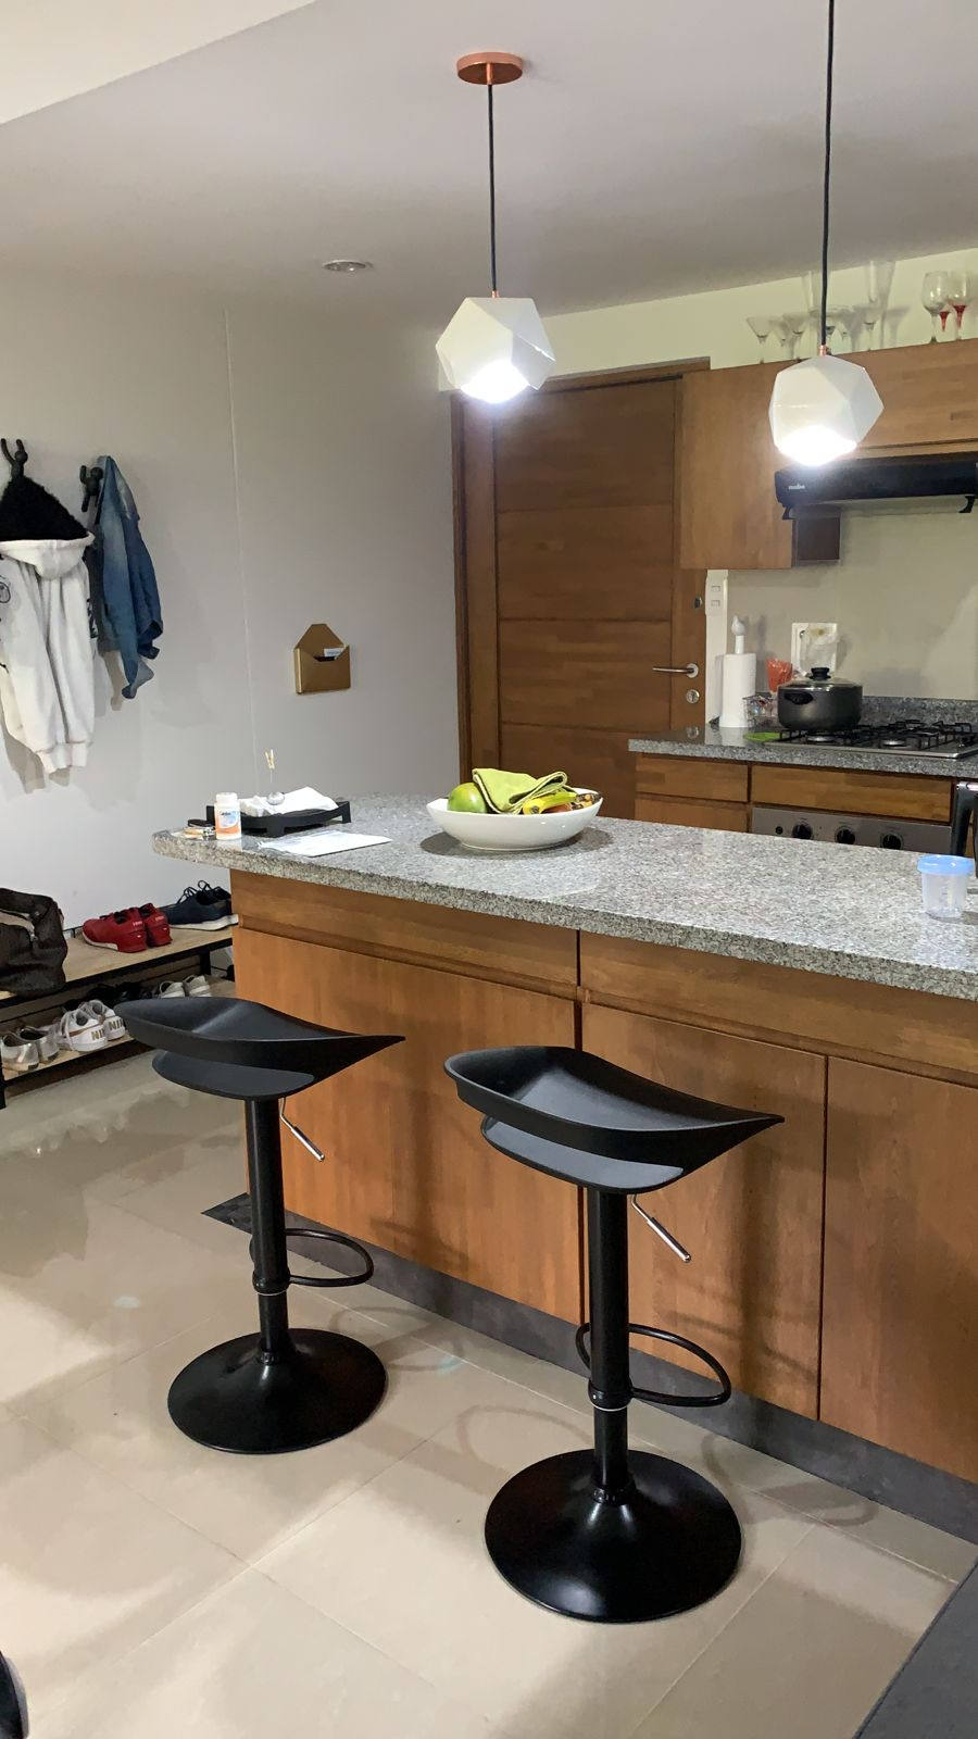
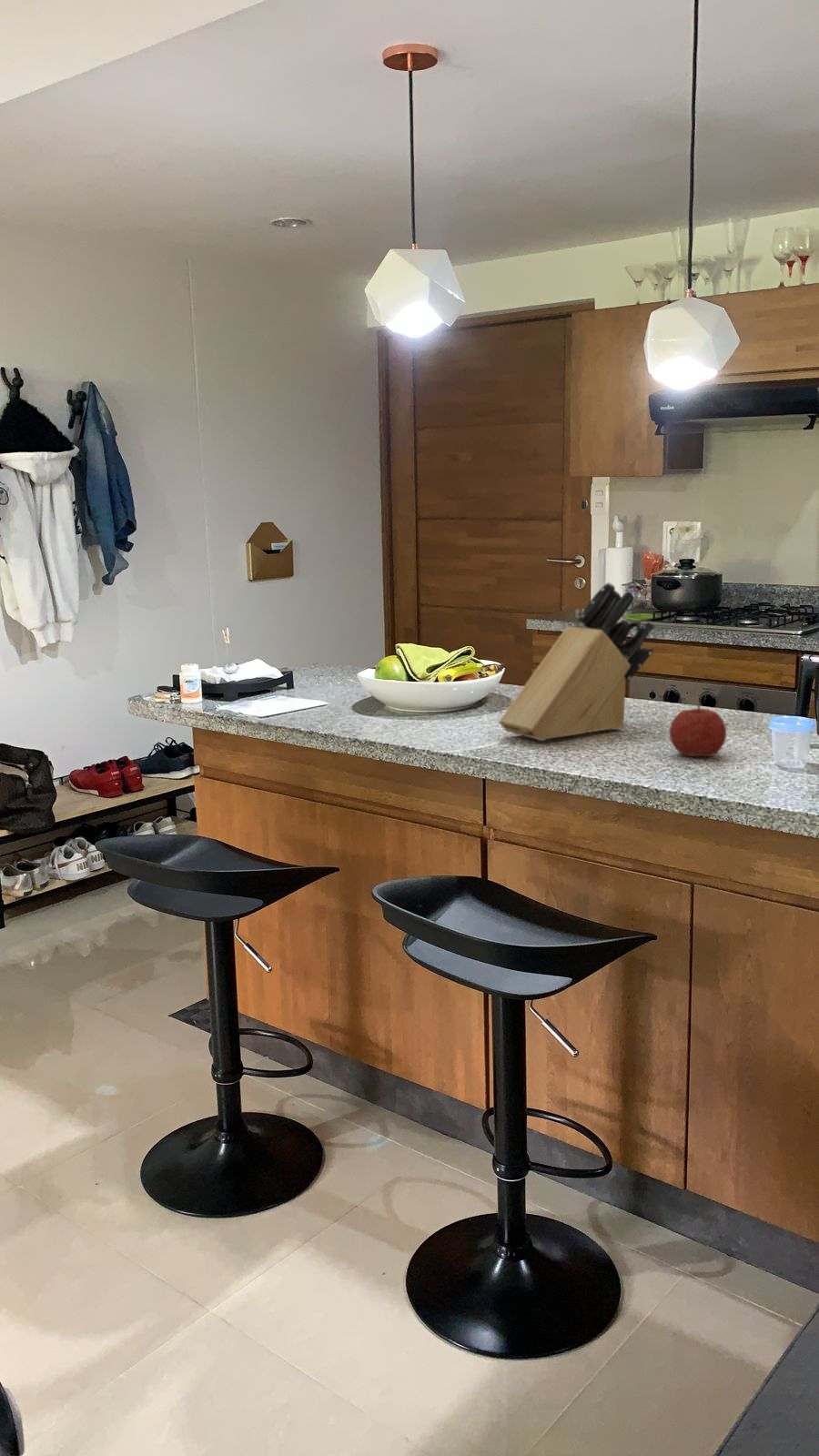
+ fruit (698, 728)
+ knife block (580, 658)
